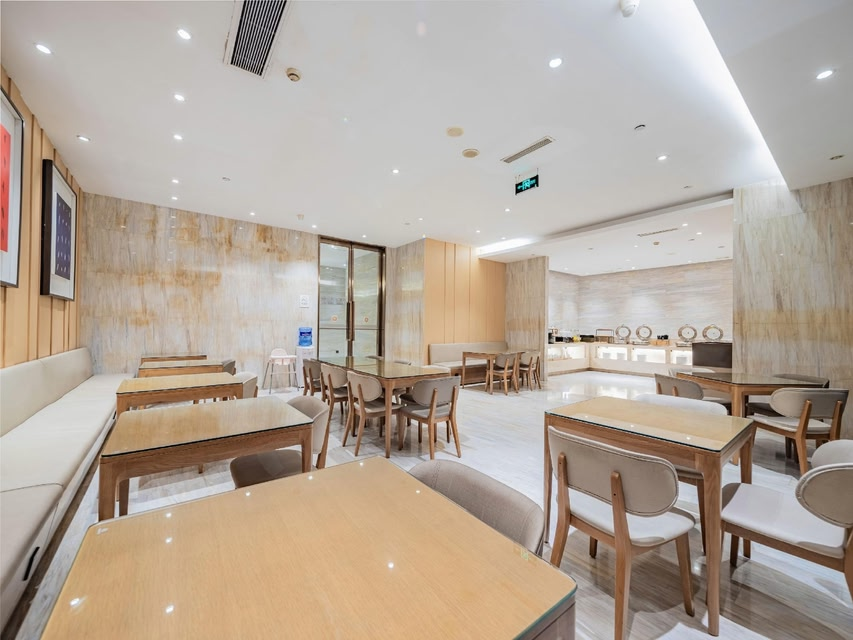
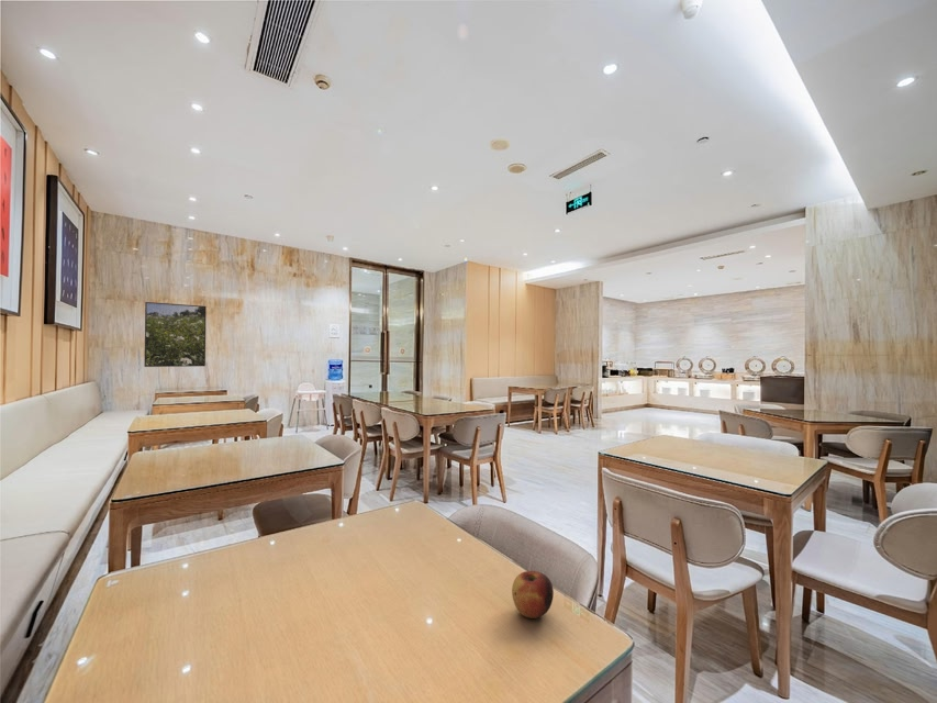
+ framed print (176, 335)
+ apple (532, 593)
